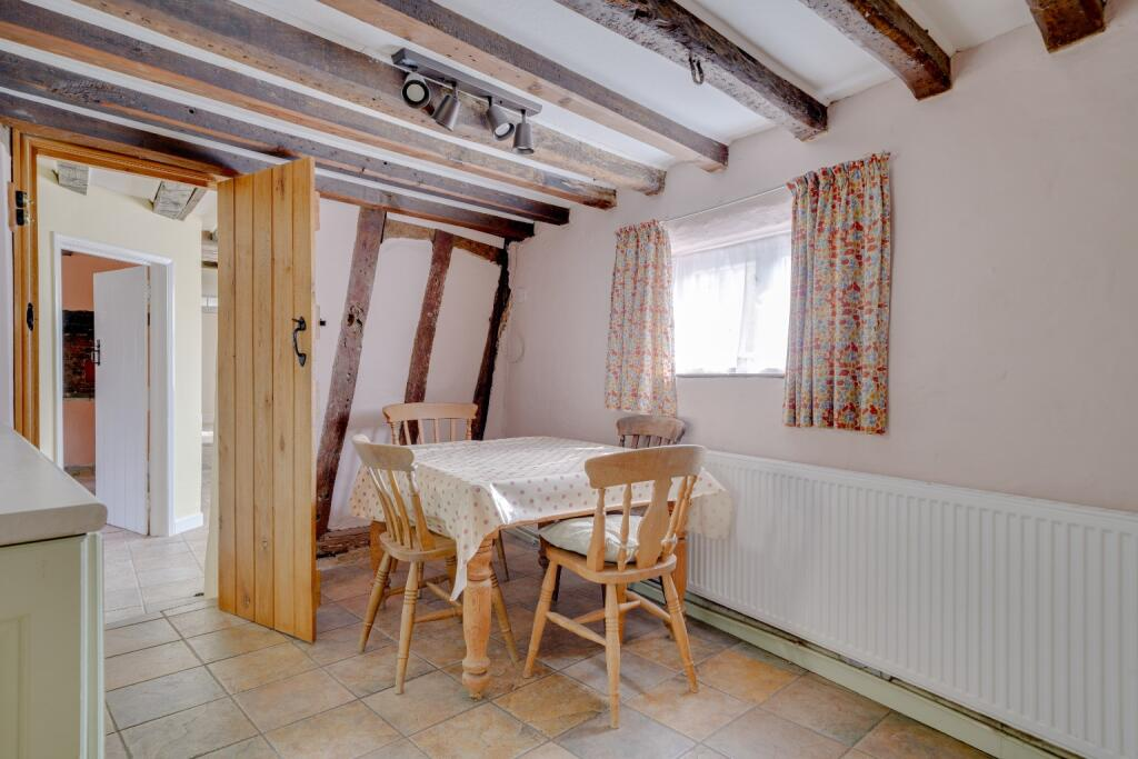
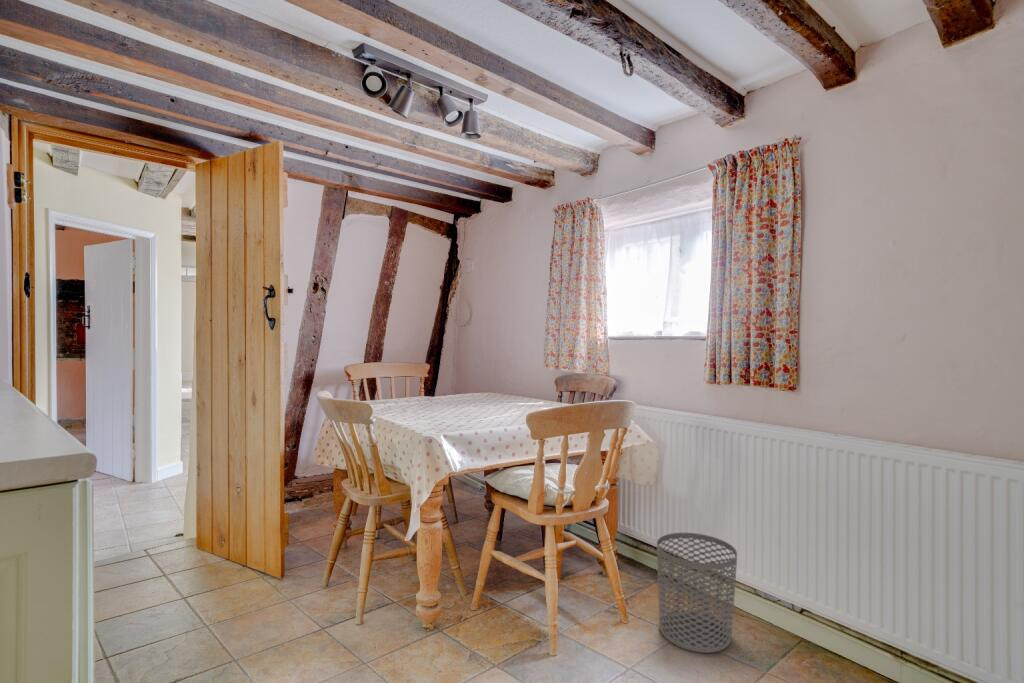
+ waste bin (695, 590)
